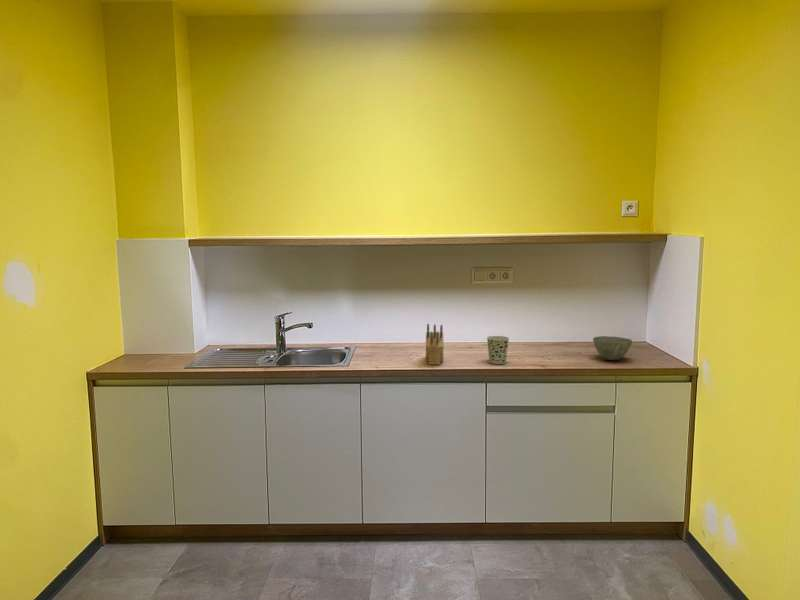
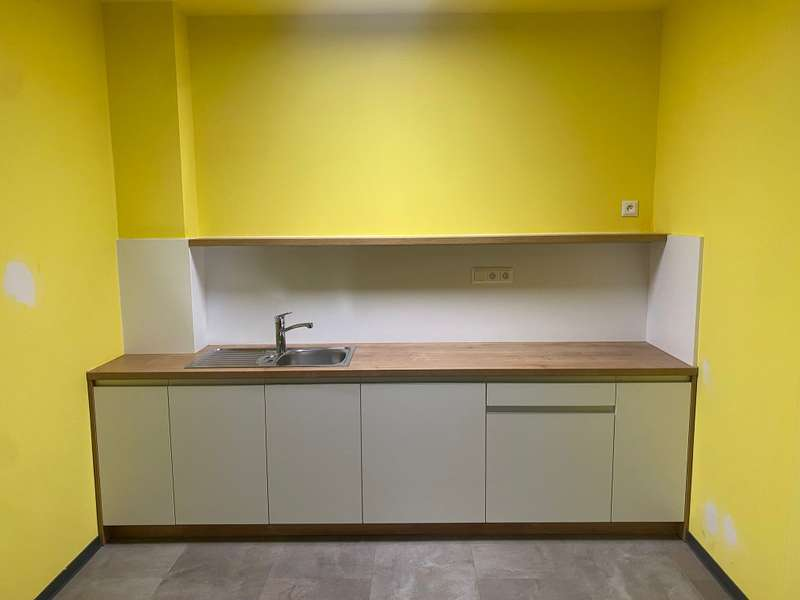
- cup (497, 350)
- knife block (434, 341)
- bowl (611, 349)
